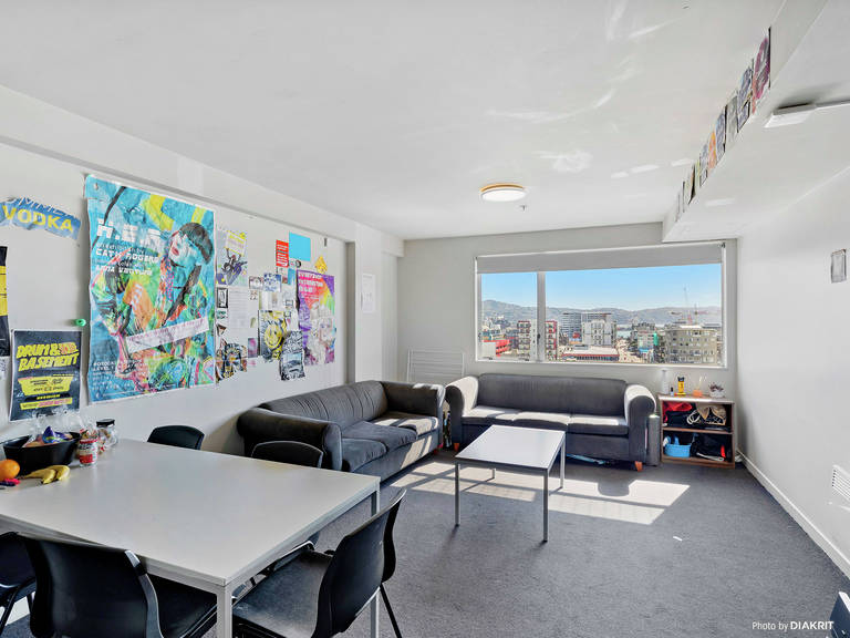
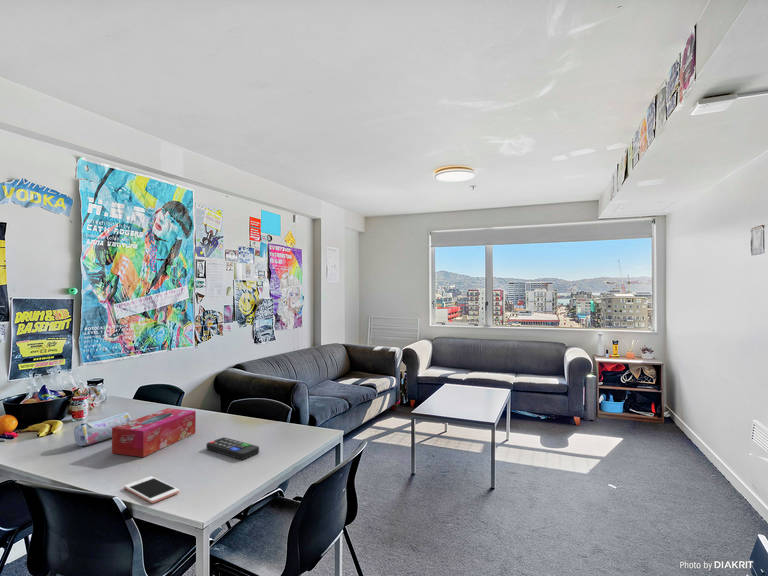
+ tissue box (156, 430)
+ remote control (232, 447)
+ pencil case (103, 428)
+ cell phone (151, 488)
